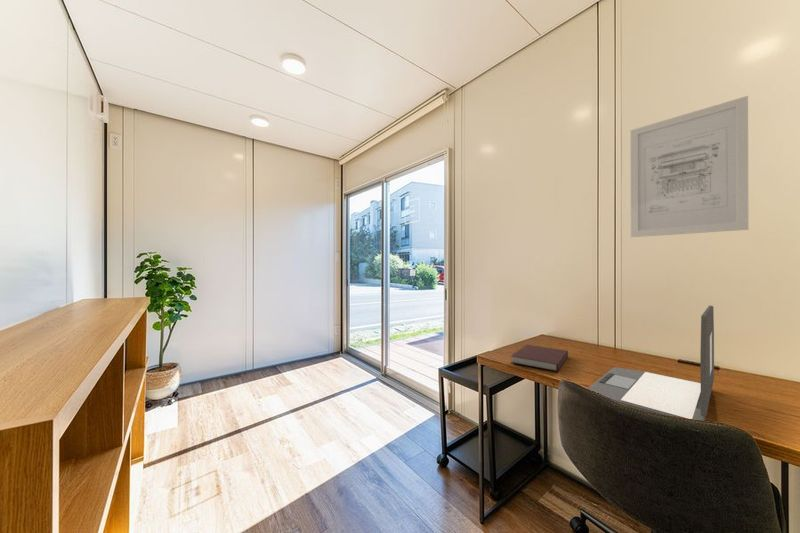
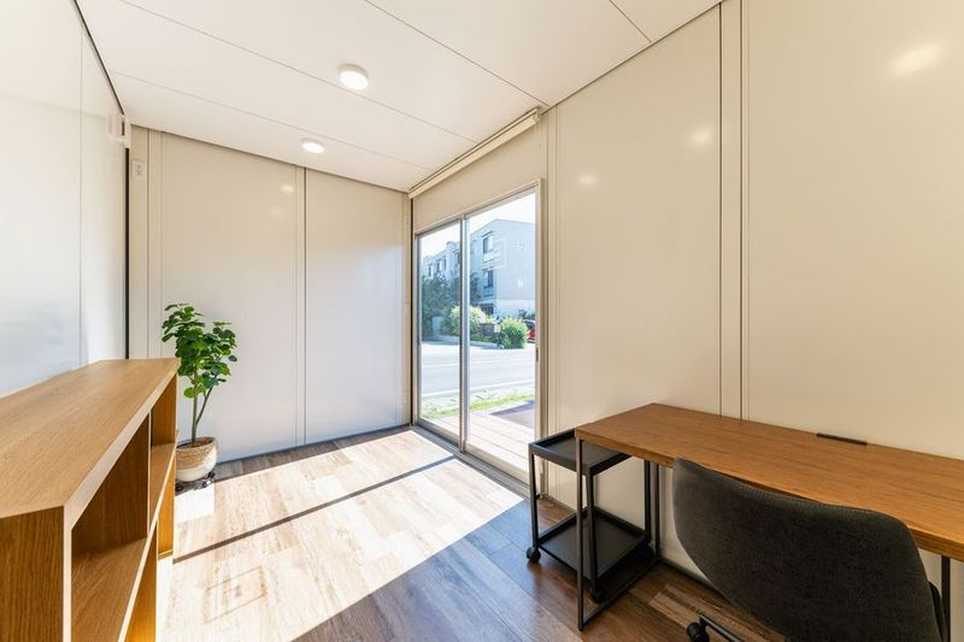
- notebook (540, 356)
- wall art (683, 174)
- laptop (644, 371)
